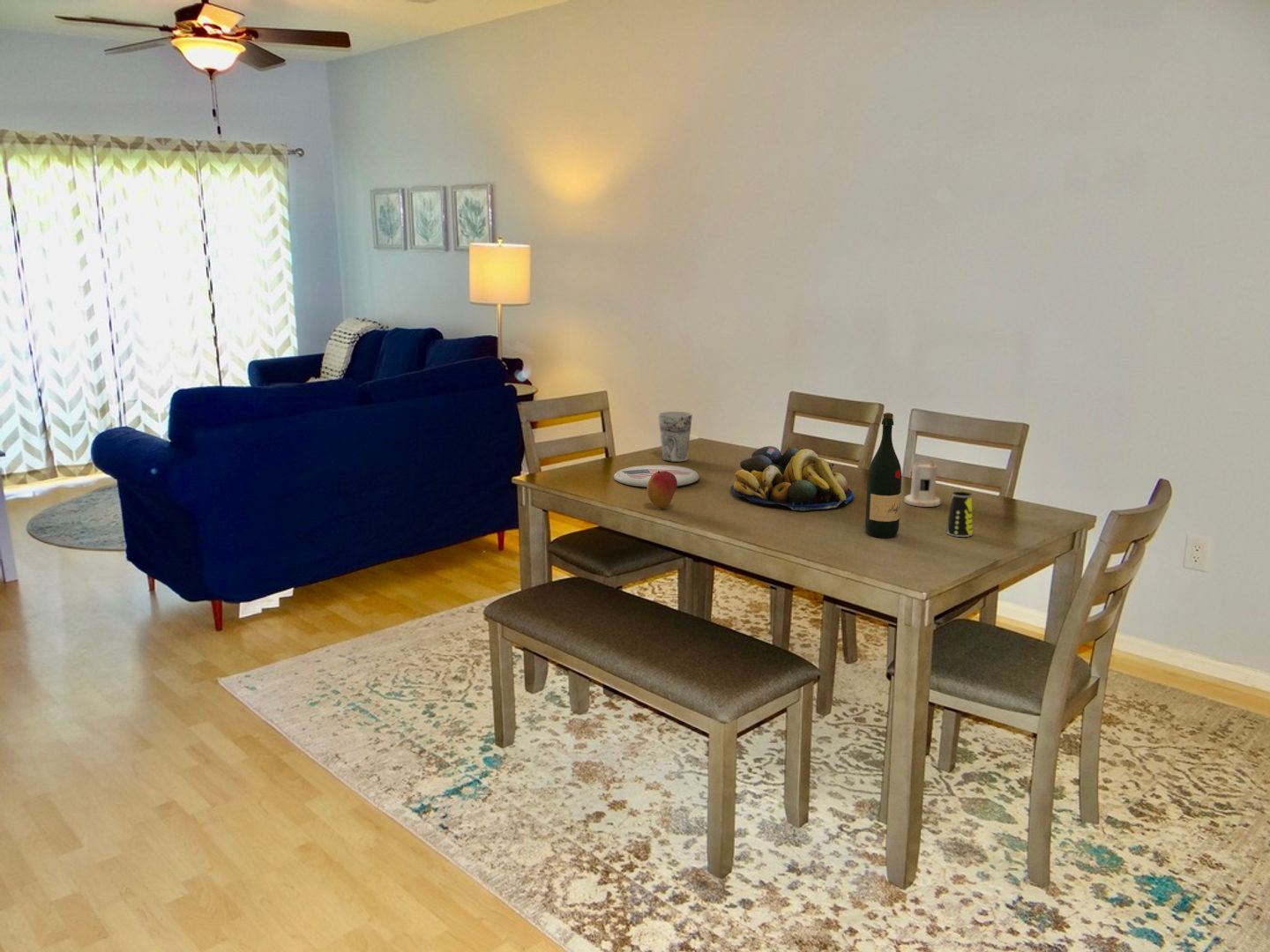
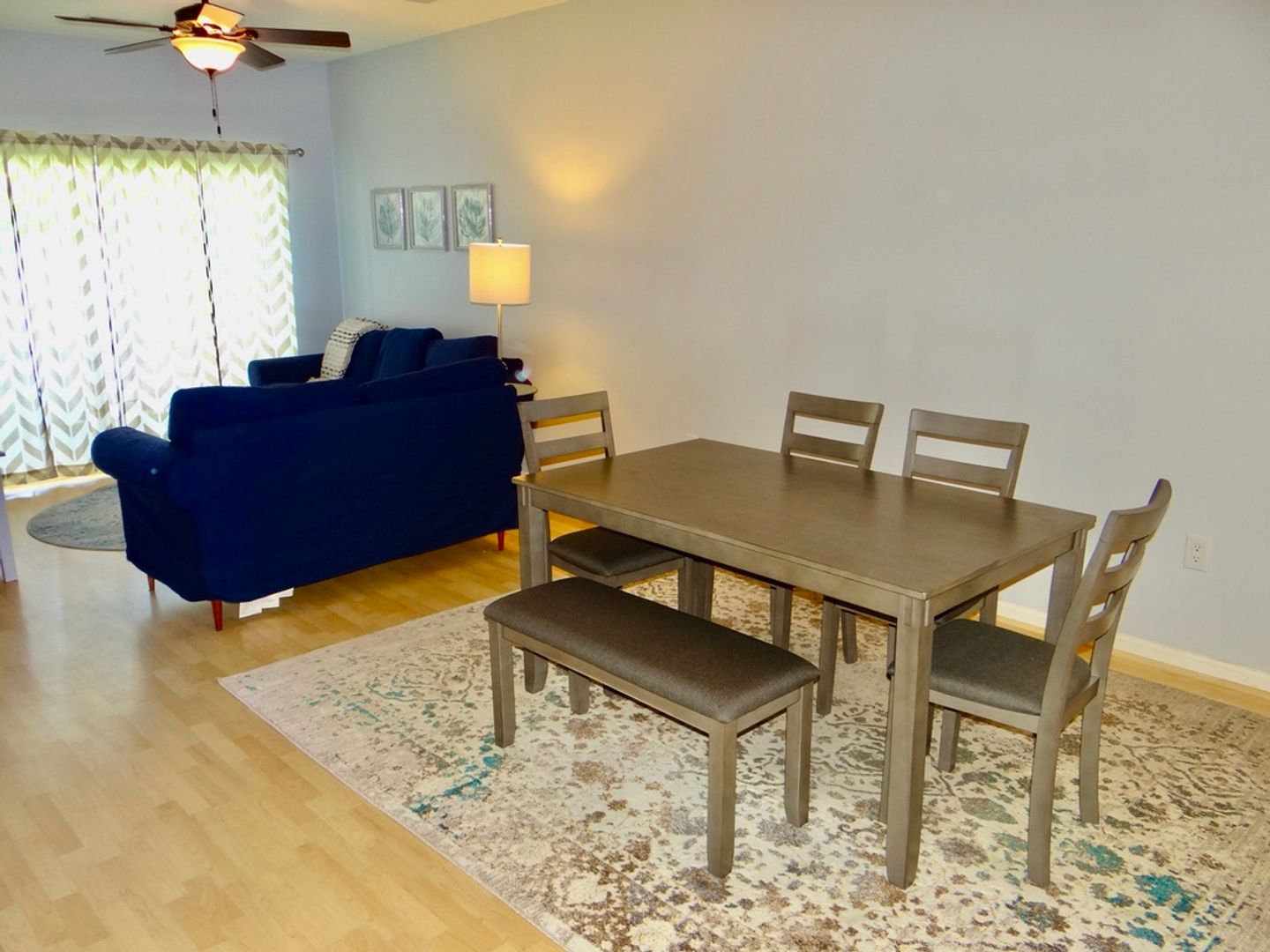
- plate (654, 472)
- cup (960, 513)
- candle (923, 481)
- wine bottle (885, 473)
- fruit bowl (793, 472)
- cup (675, 436)
- fruit (661, 489)
